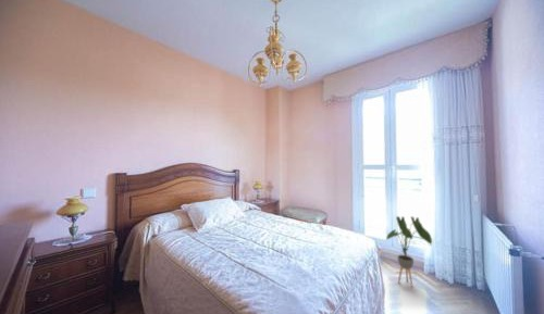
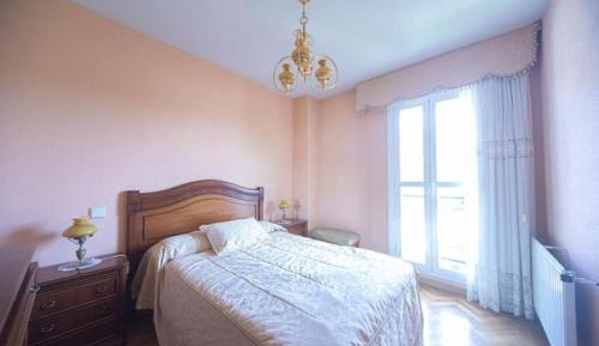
- house plant (407, 249)
